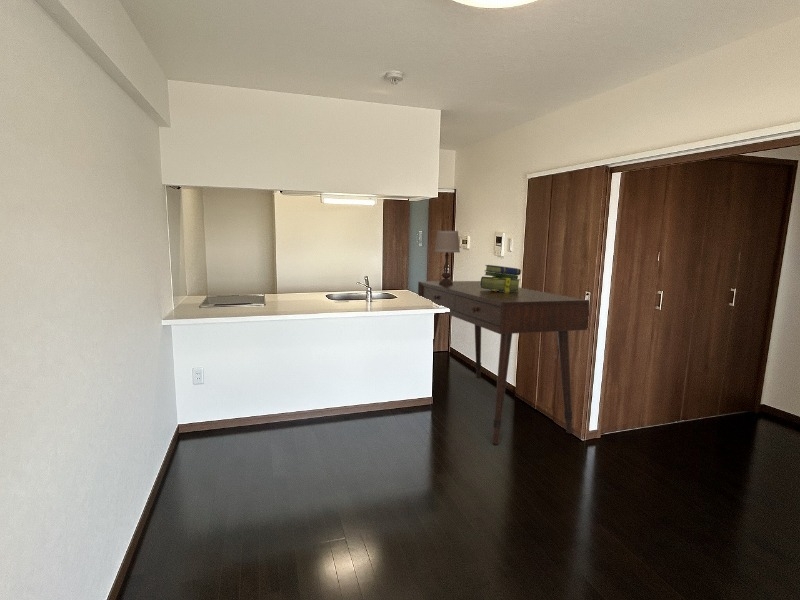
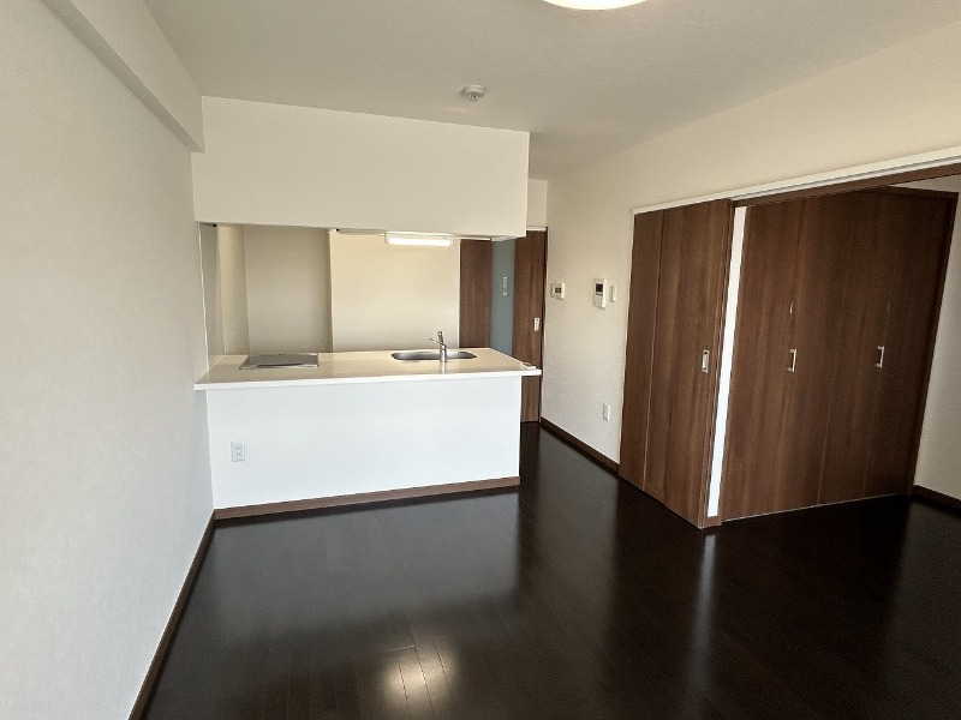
- table lamp (446, 257)
- stack of books (501, 277)
- desk (480, 347)
